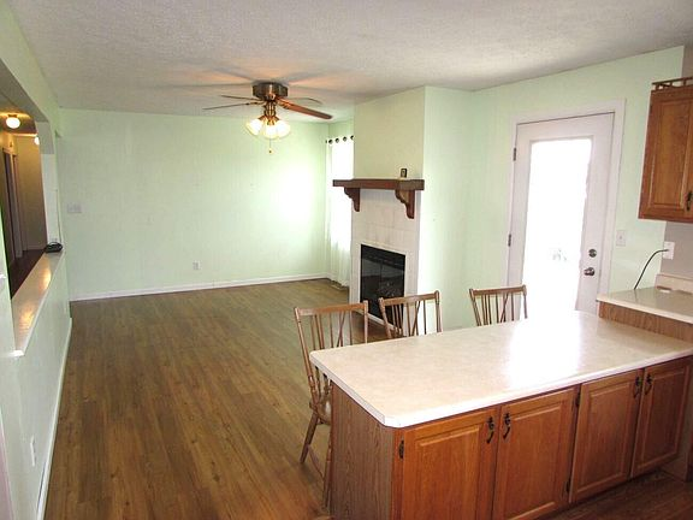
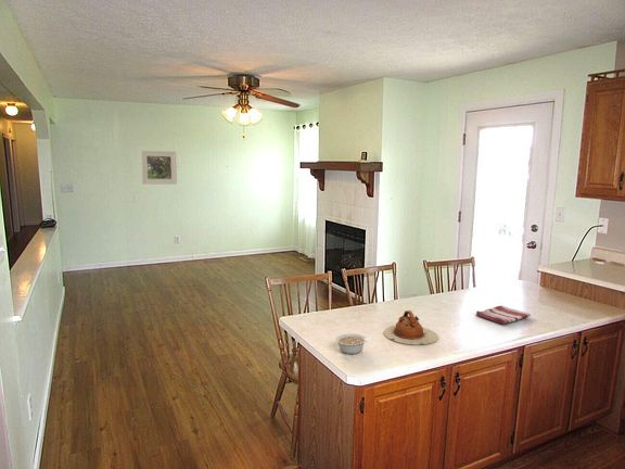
+ teapot (411, 322)
+ dish towel (502, 314)
+ legume (352, 343)
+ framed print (158, 167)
